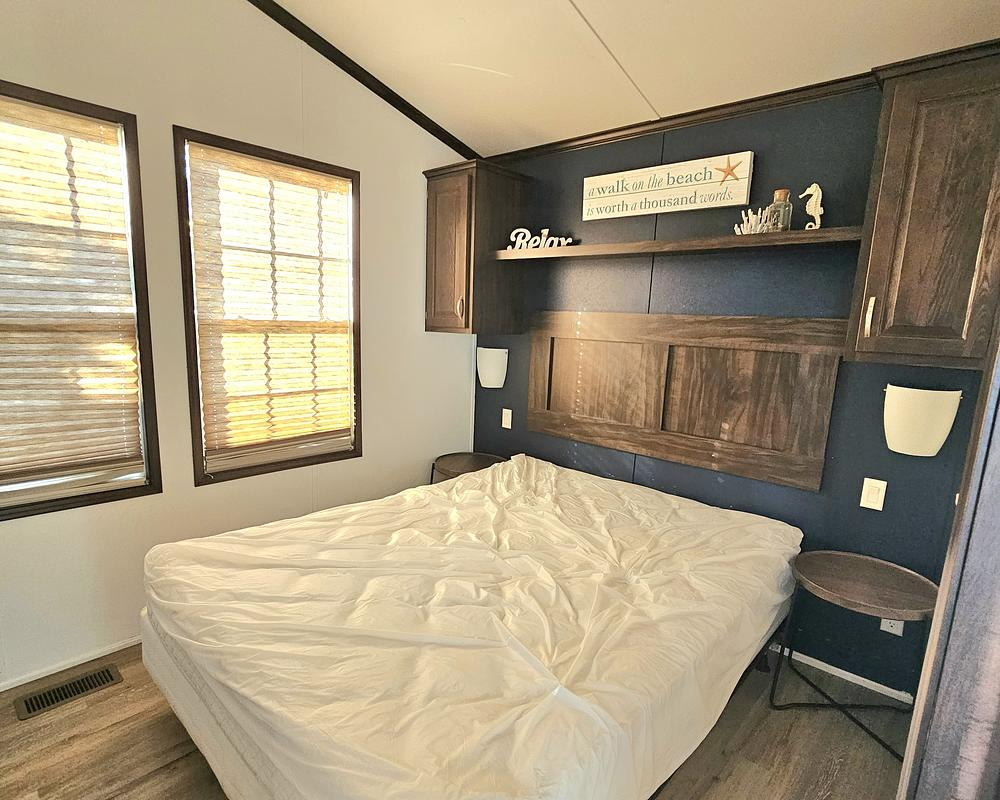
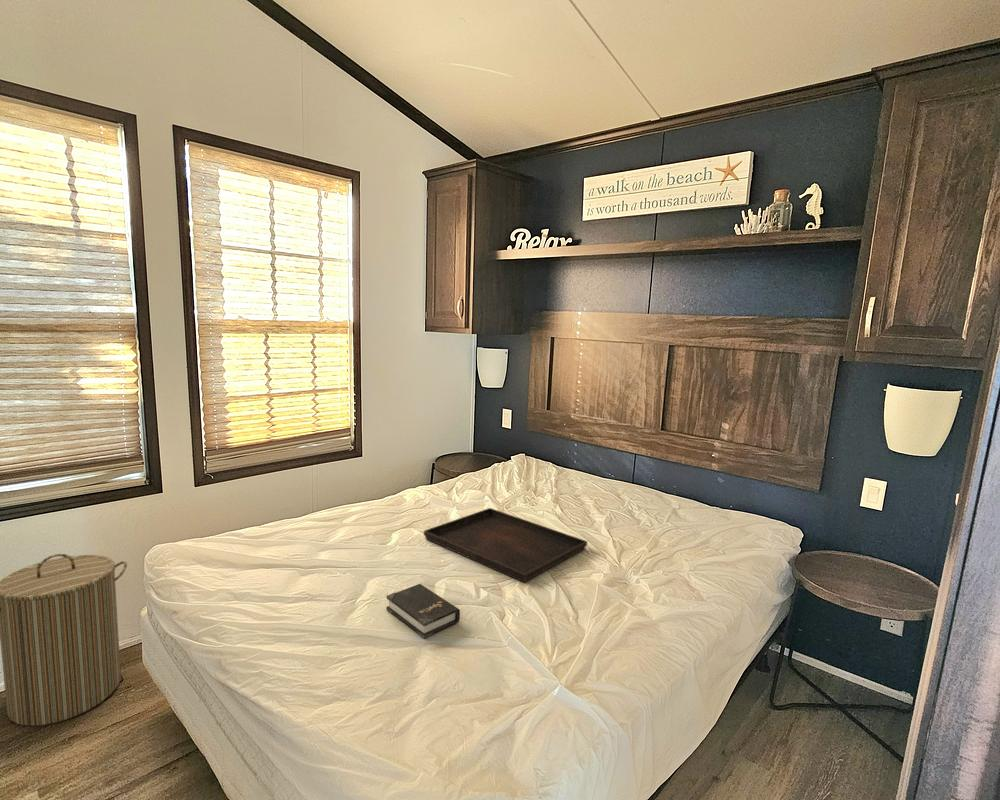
+ hardback book (422, 608)
+ laundry hamper (62, 625)
+ serving tray (504, 540)
